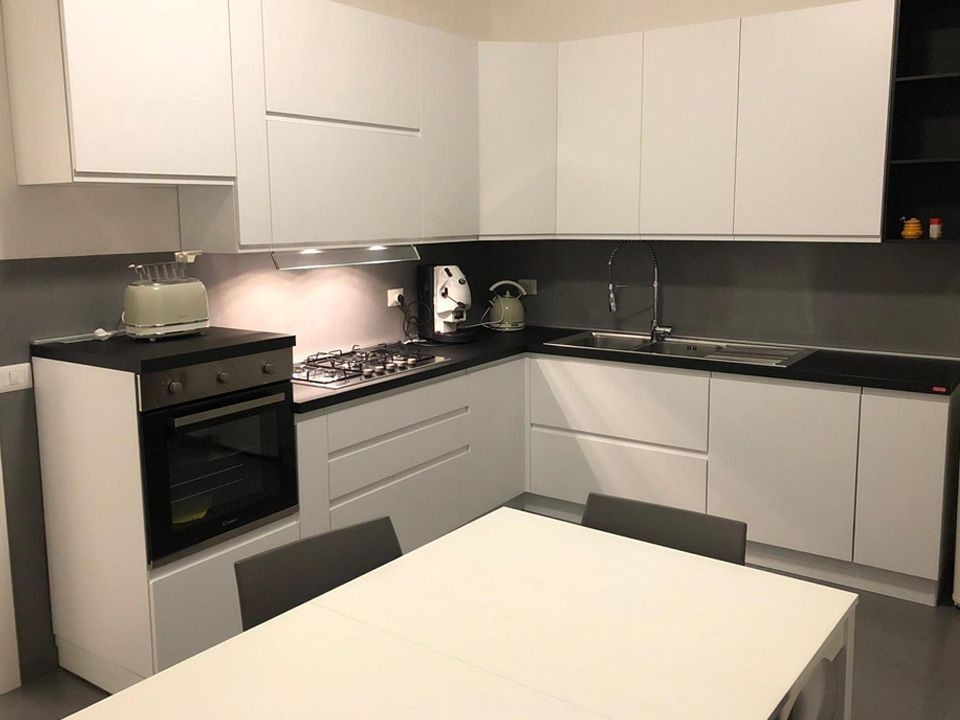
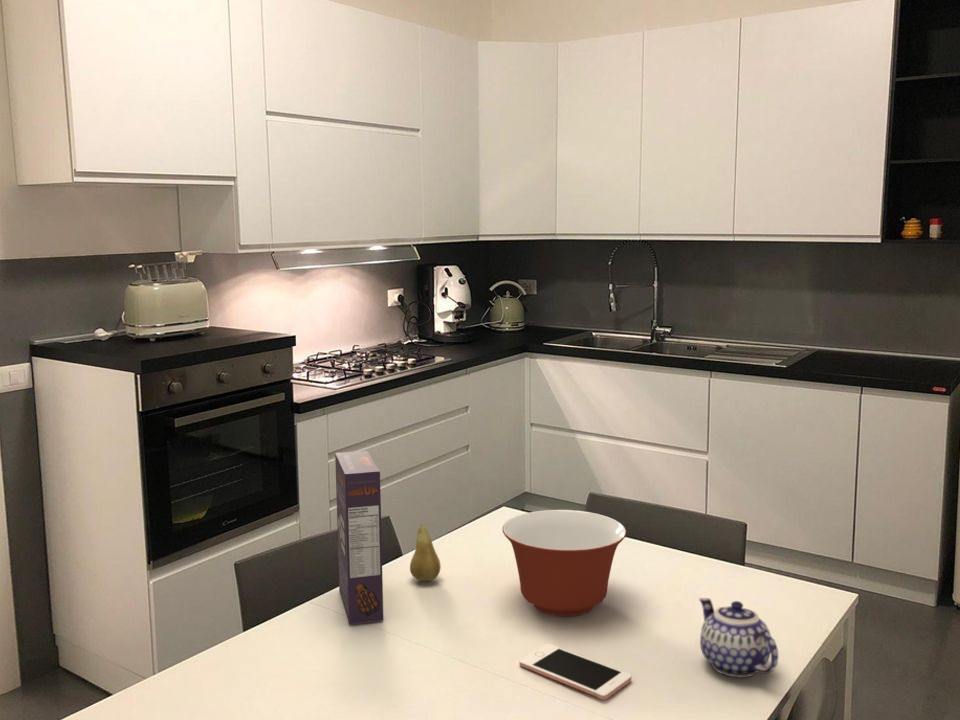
+ teapot (735, 634)
+ fruit (425, 553)
+ cereal box (358, 534)
+ cell phone (574, 670)
+ mixing bowl (563, 566)
